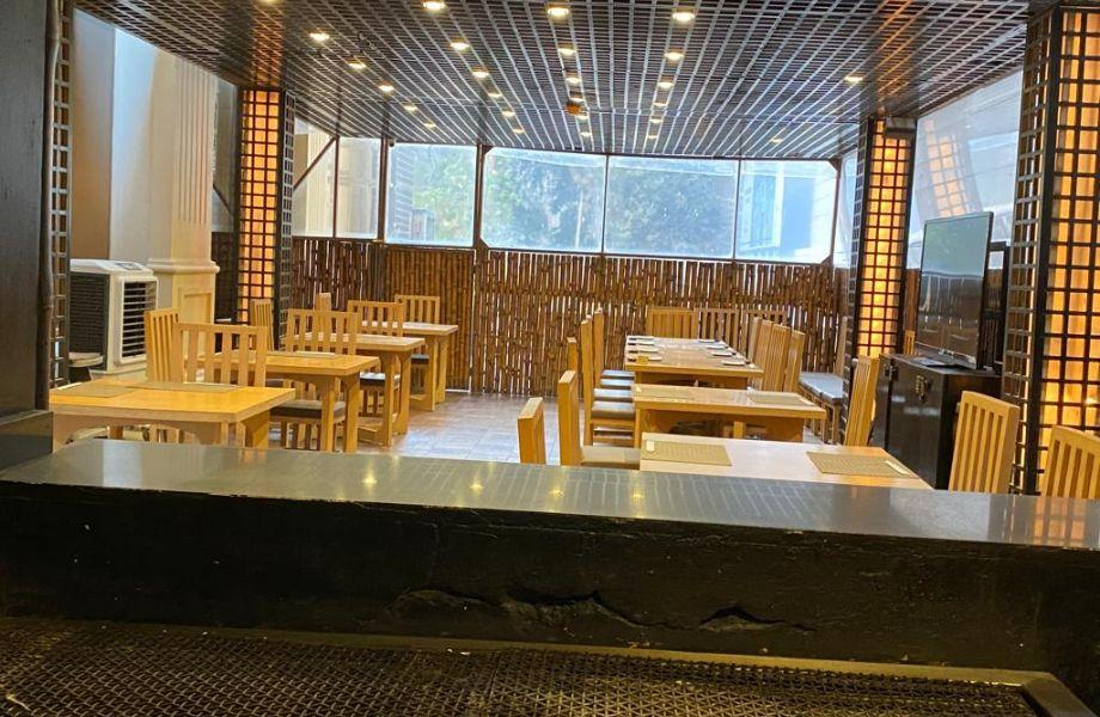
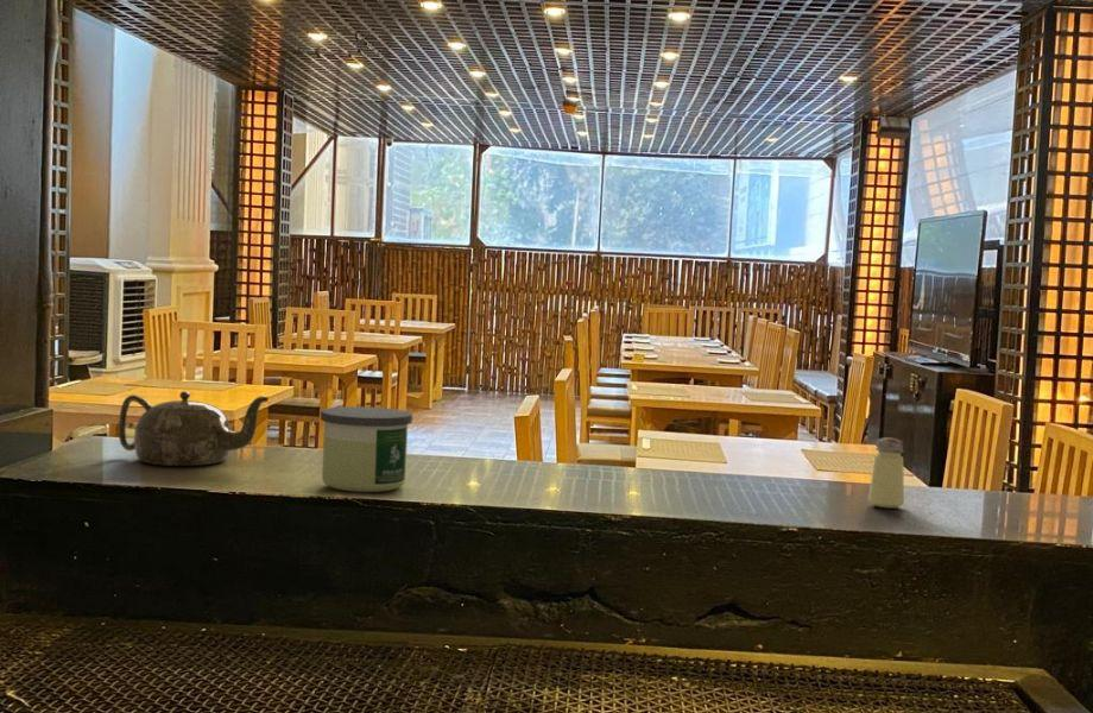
+ teapot (191, 425)
+ candle (365, 448)
+ saltshaker (887, 471)
